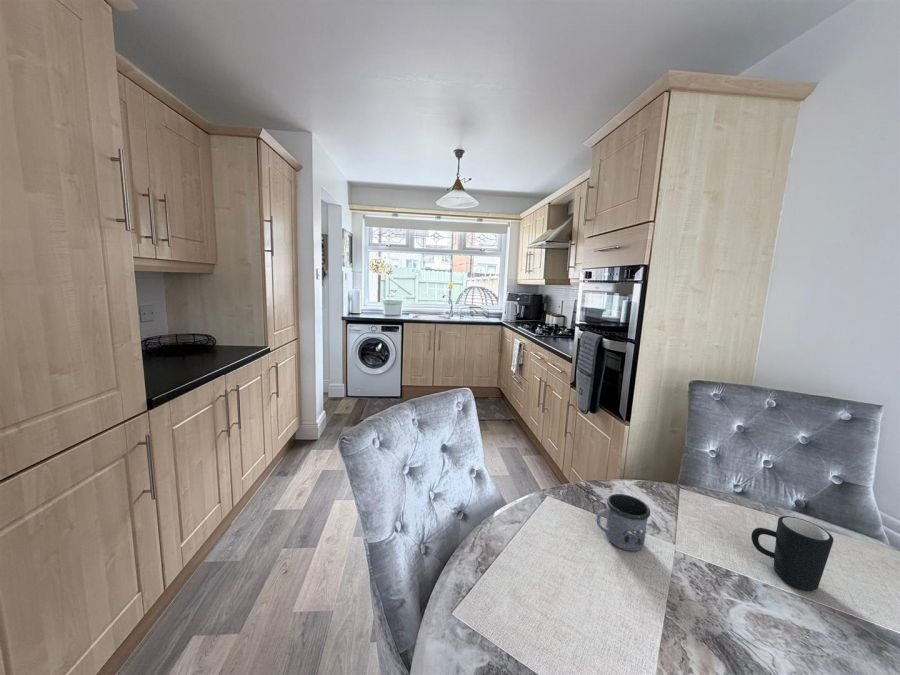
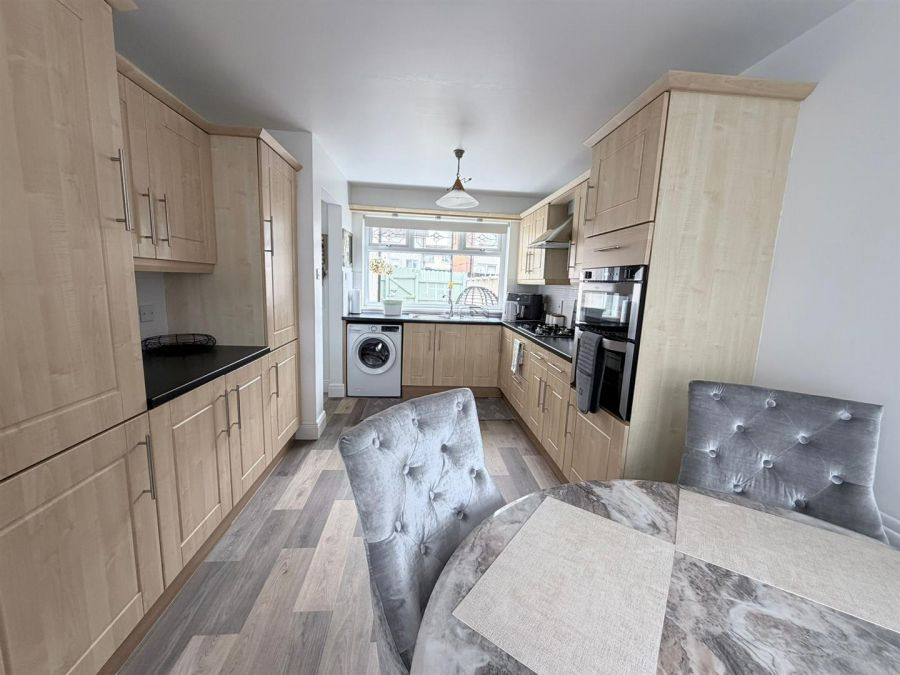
- mug (787, 549)
- mug (620, 522)
